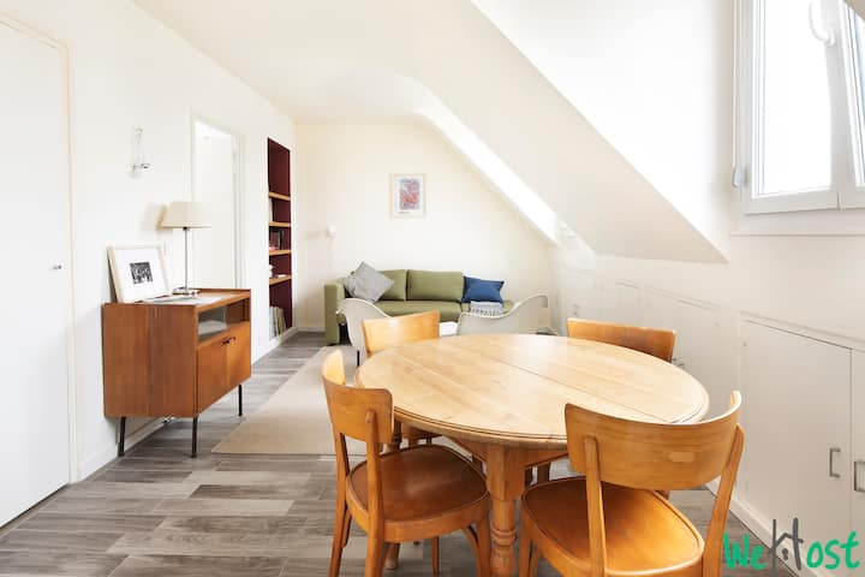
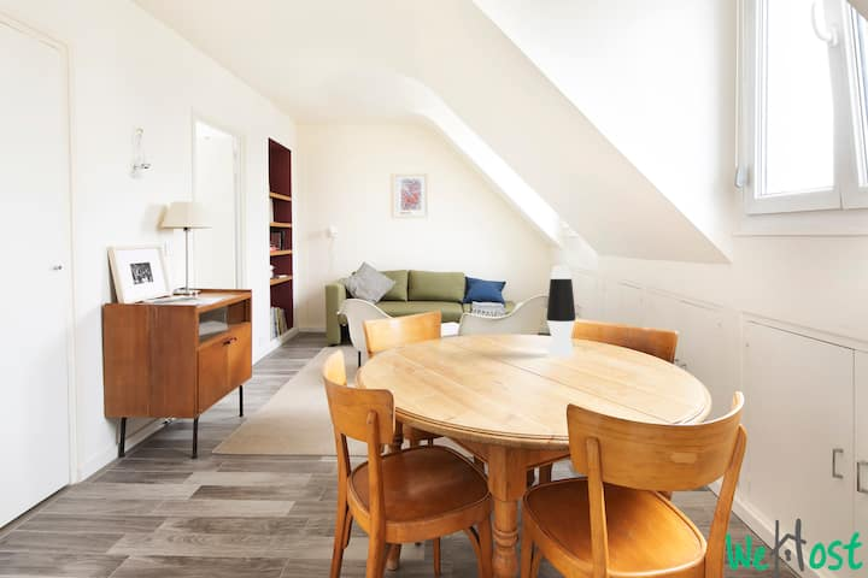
+ vase (561, 311)
